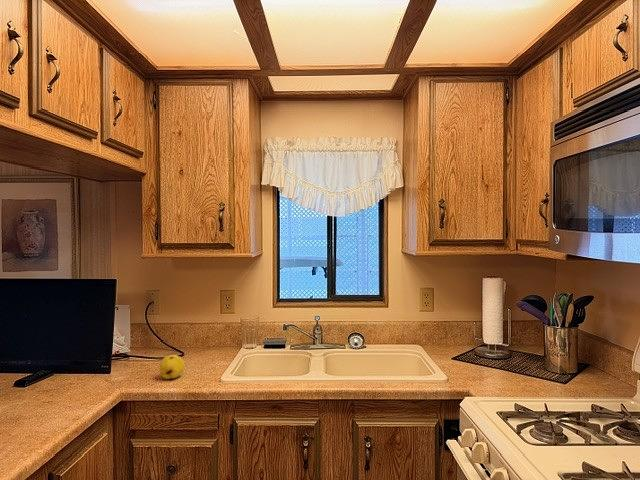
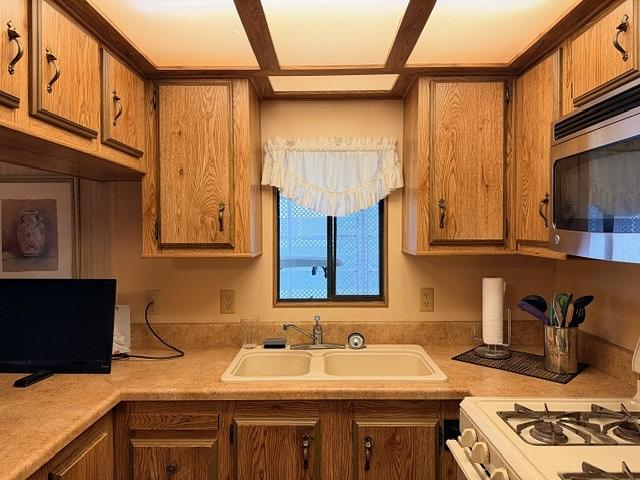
- fruit (172, 365)
